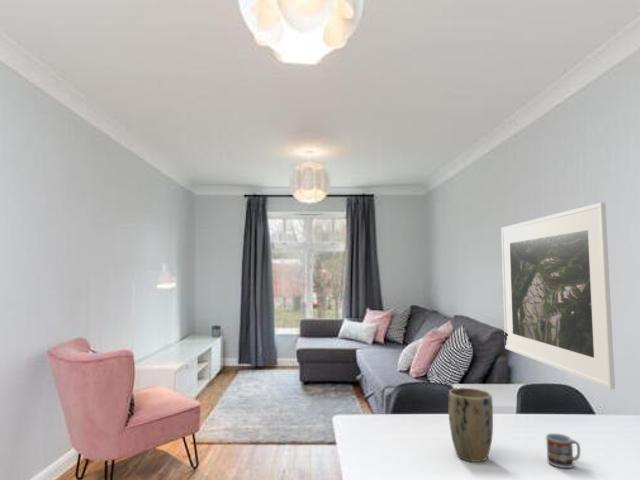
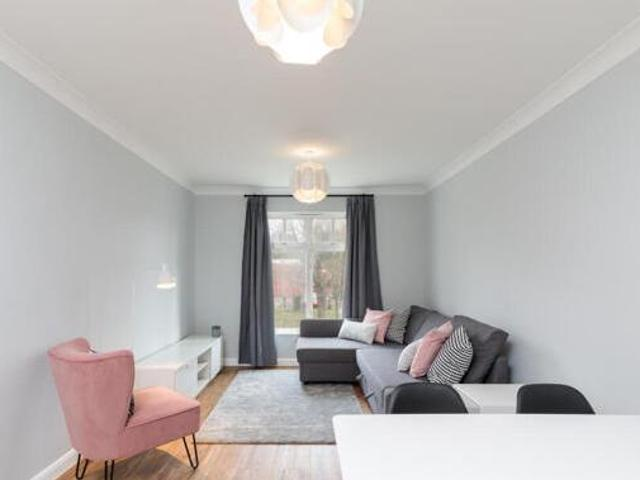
- cup (563, 450)
- plant pot (470, 424)
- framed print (545, 290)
